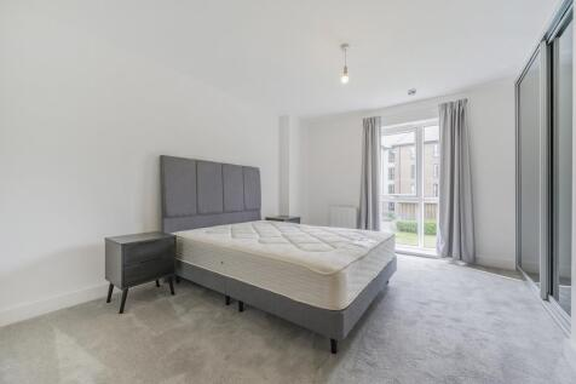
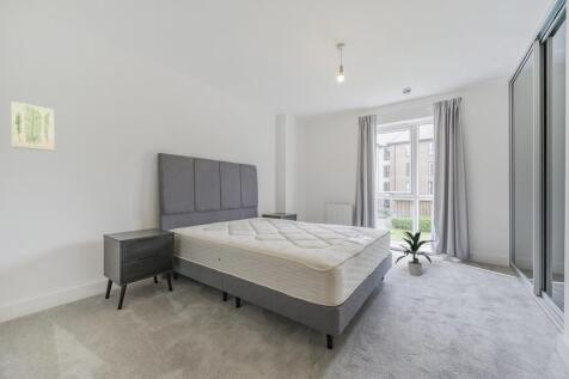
+ wall art (33, 127)
+ indoor plant (412, 251)
